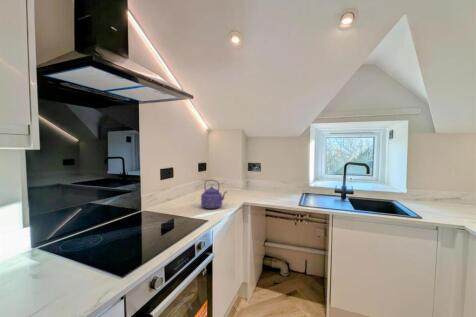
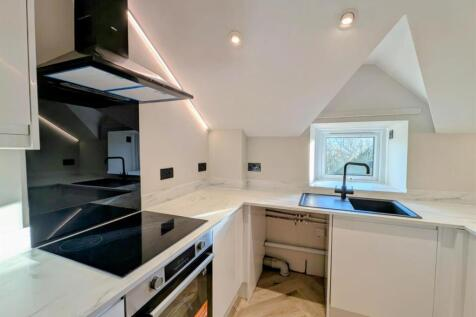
- kettle (214, 193)
